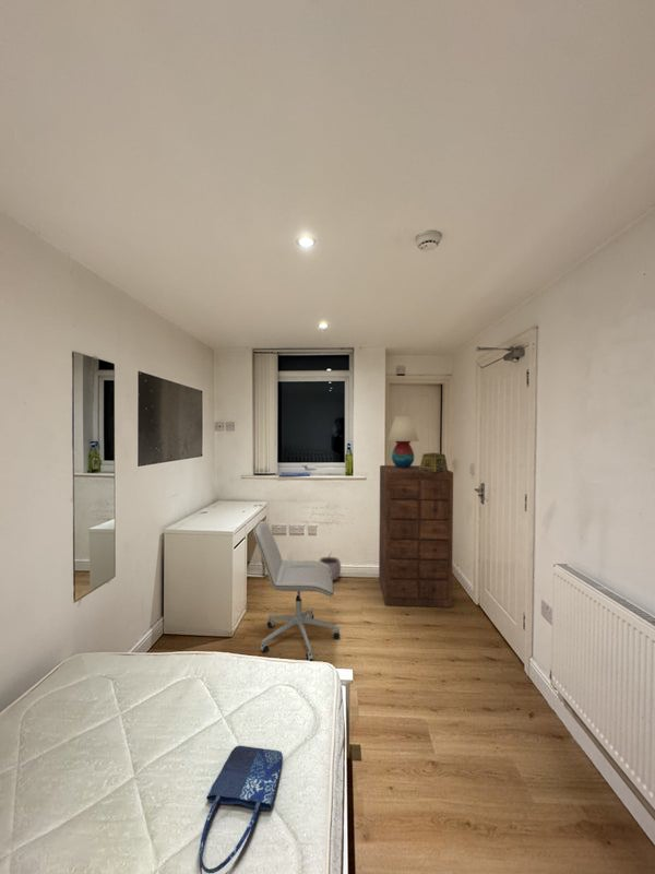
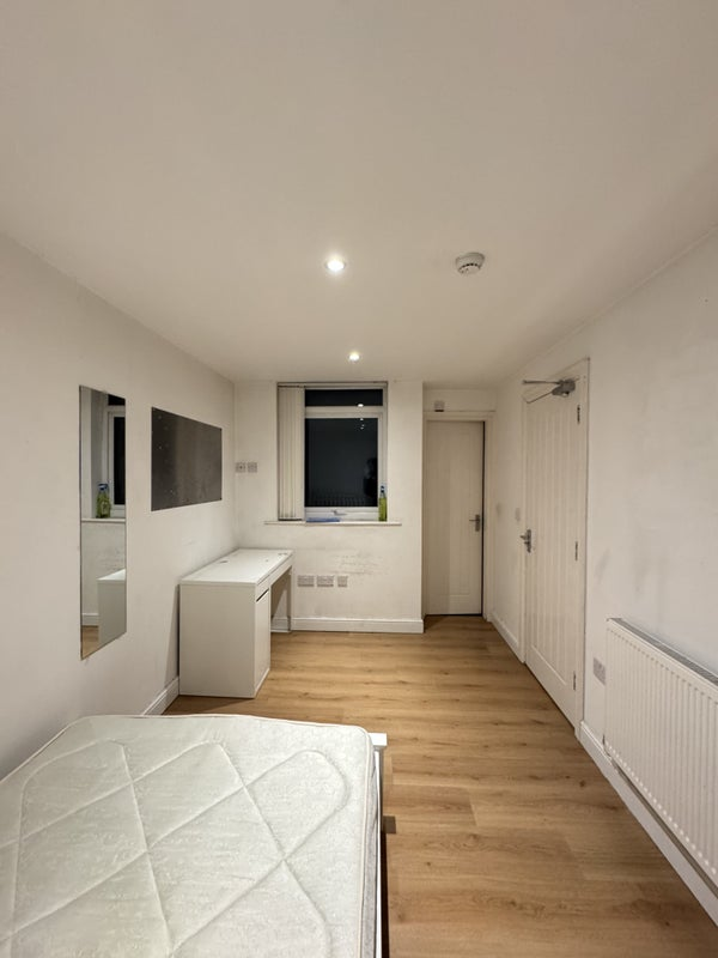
- decorative box (433, 462)
- office chair (297, 581)
- table lamp (403, 441)
- dresser (413, 531)
- shopping bag (238, 800)
- plant pot (329, 565)
